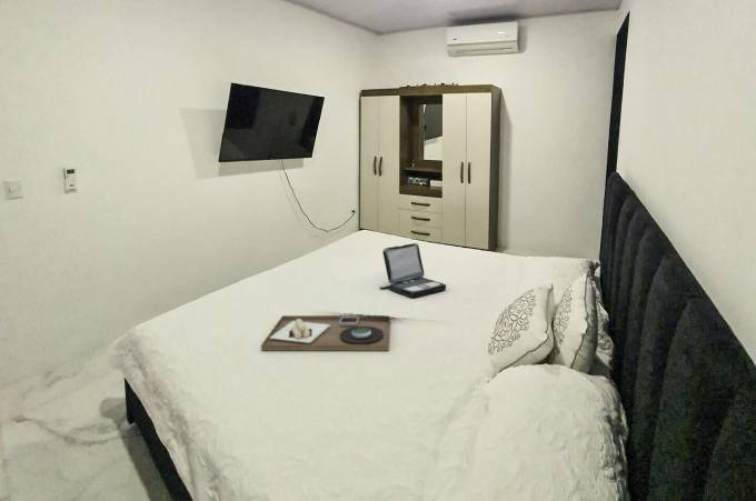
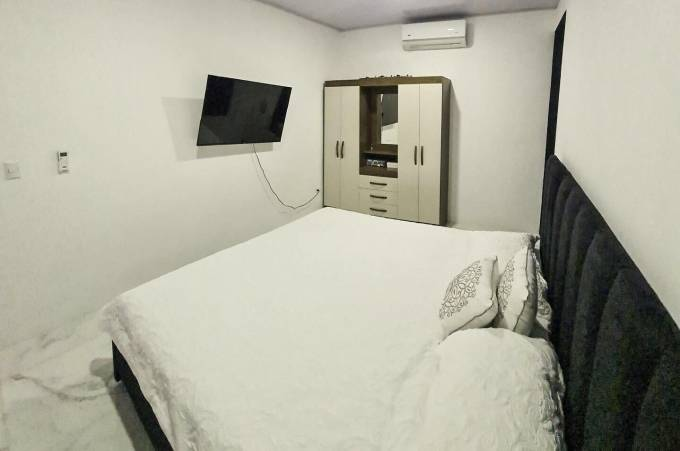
- platter (330, 327)
- laptop (412, 269)
